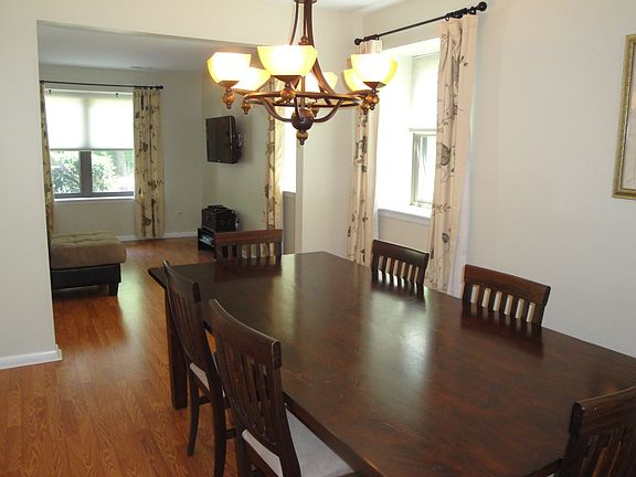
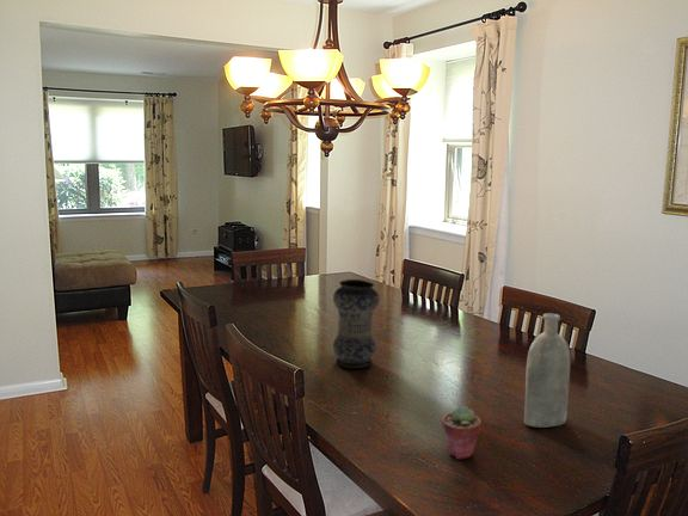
+ bottle (548, 369)
+ vase (355, 322)
+ potted succulent (461, 429)
